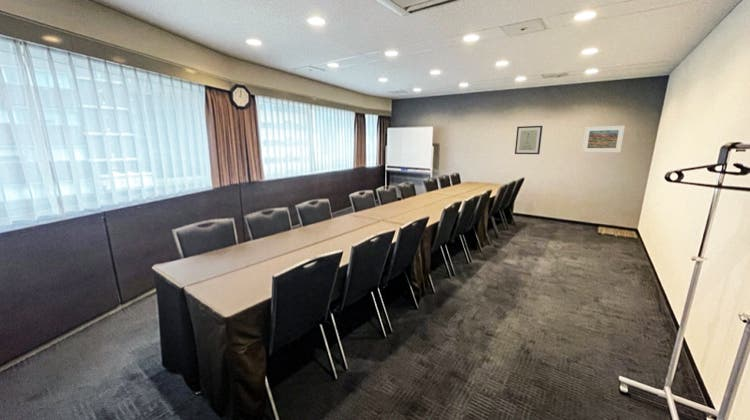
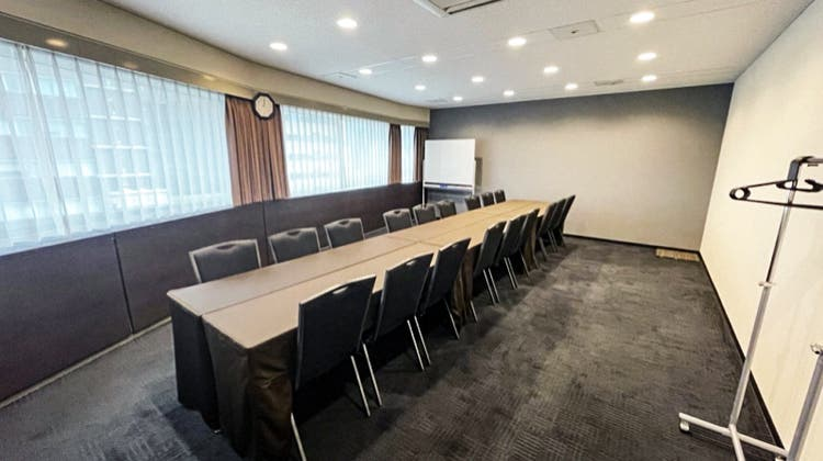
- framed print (602, 139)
- wall art (528, 140)
